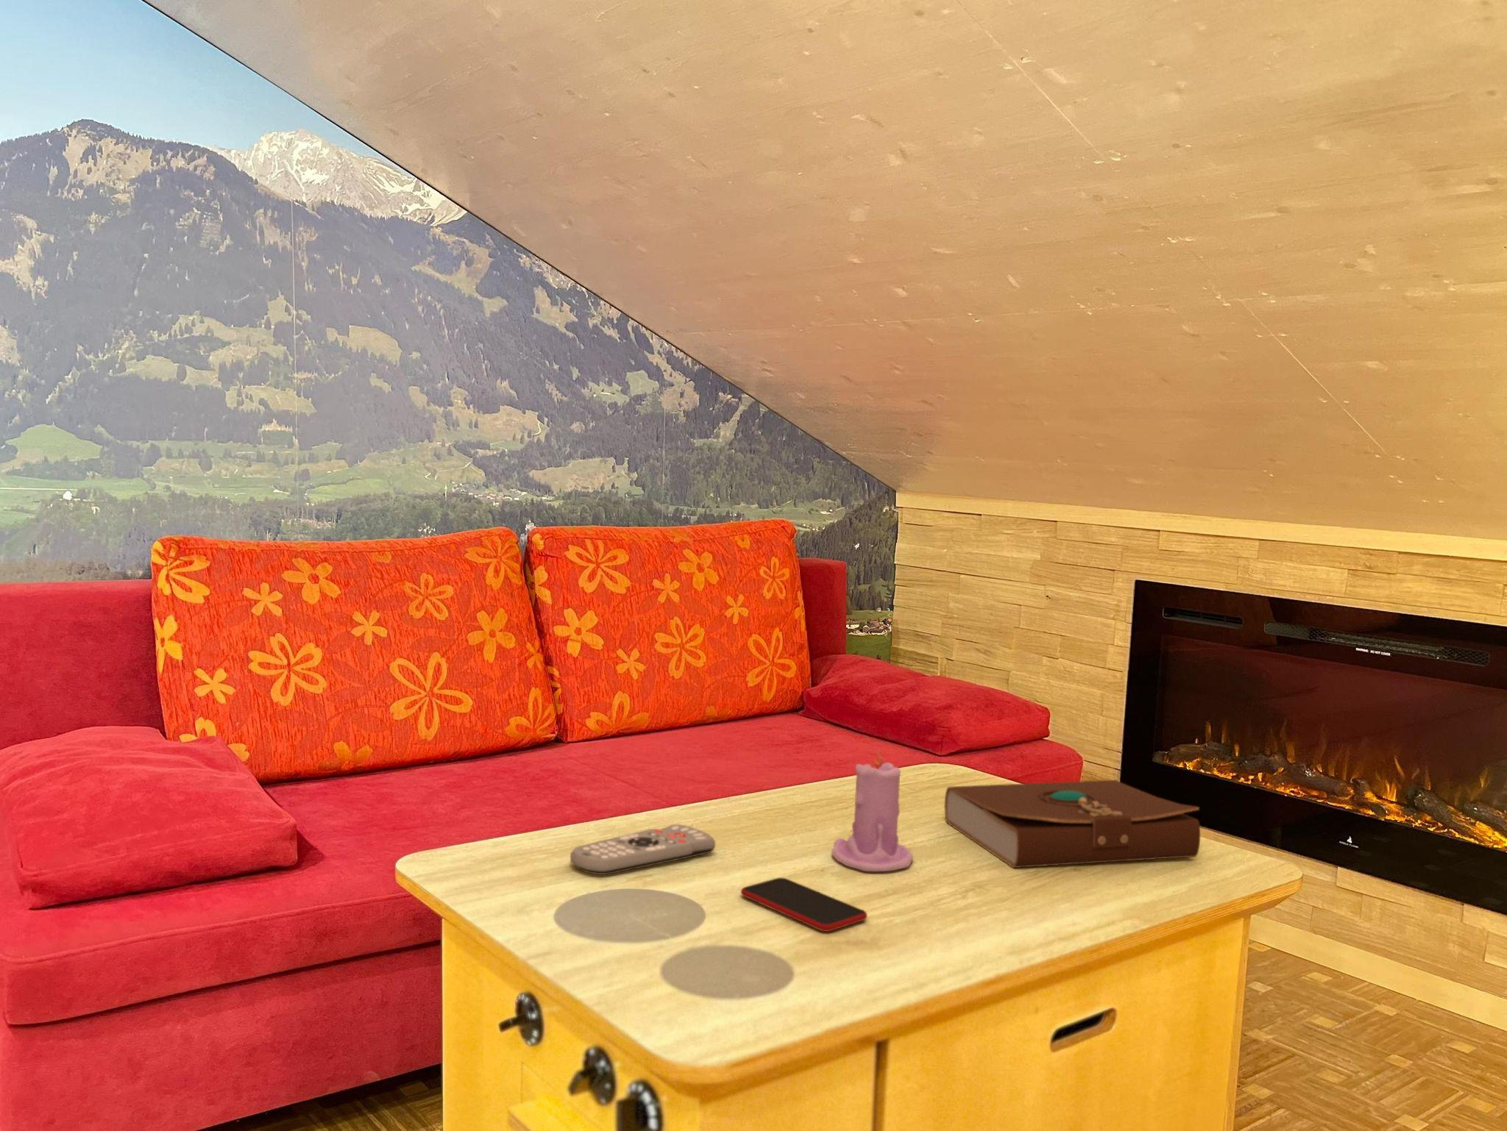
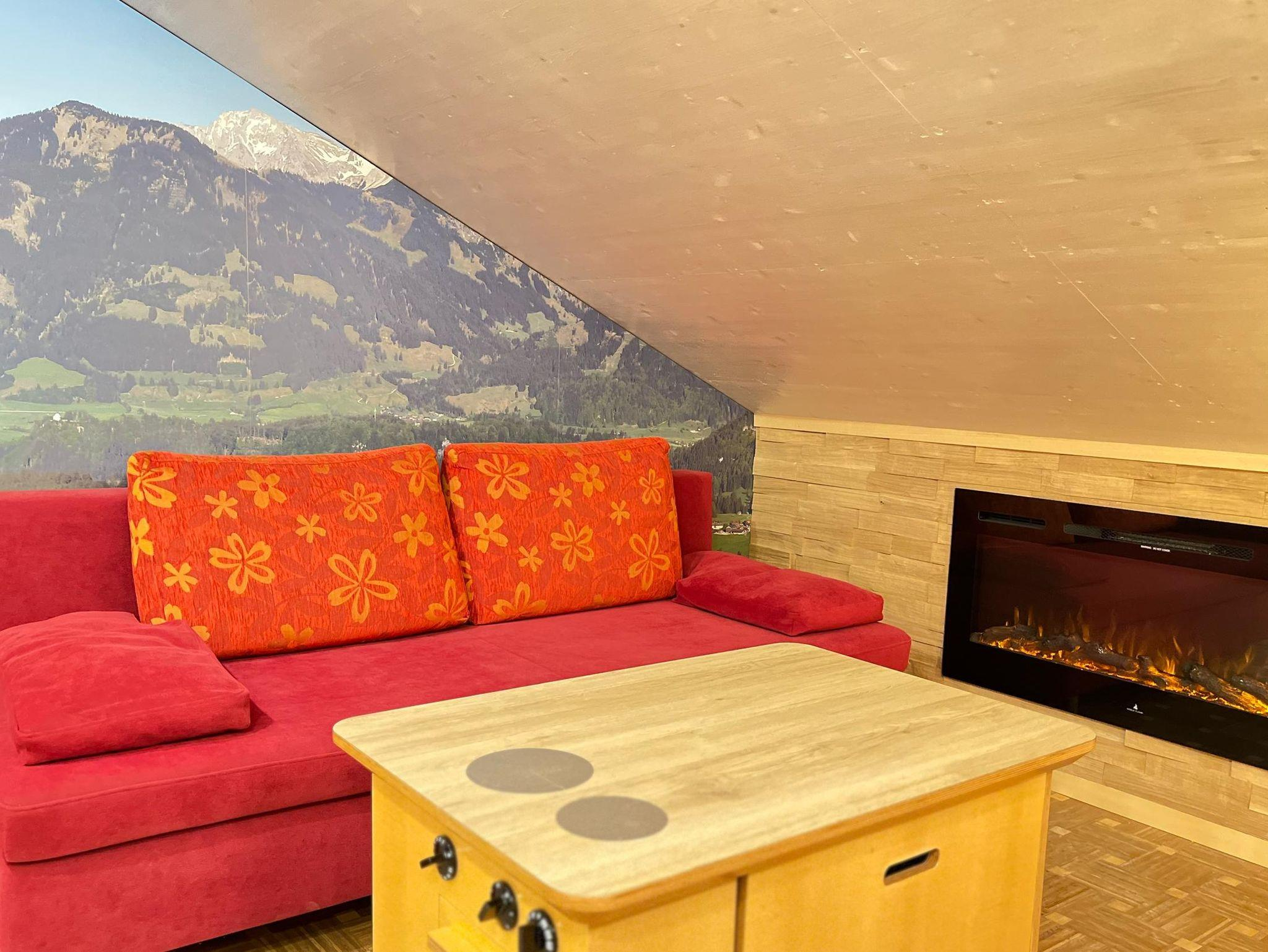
- book (1067, 814)
- candle (876, 804)
- remote control (641, 851)
- smartphone (802, 903)
